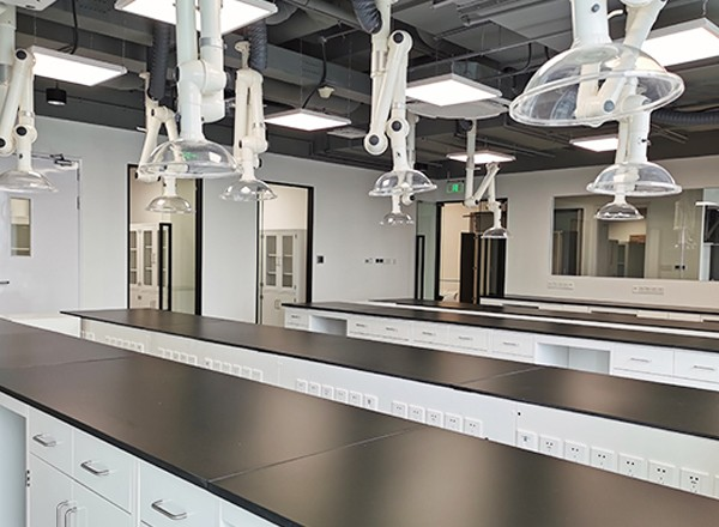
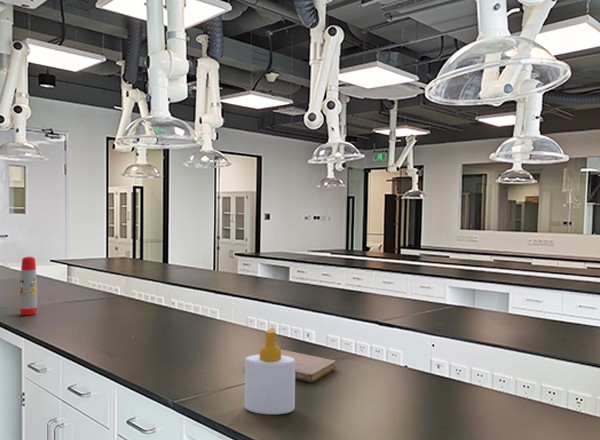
+ soap bottle (270, 370)
+ water bottle (28, 285)
+ notebook (295, 364)
